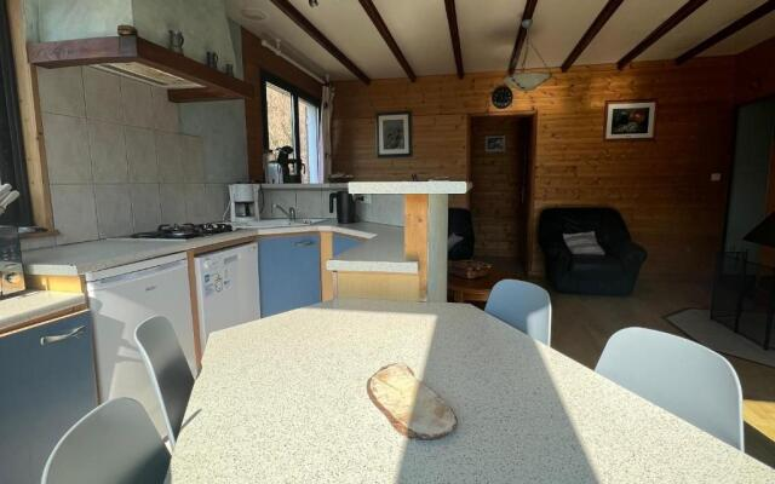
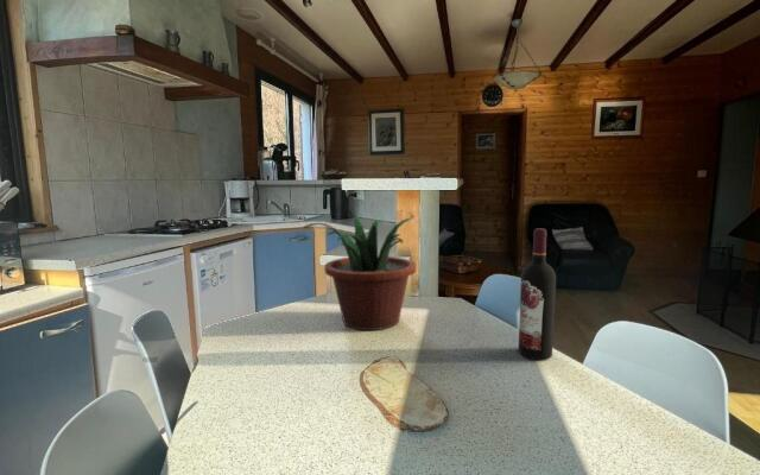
+ potted plant (361, 270)
+ wine bottle (537, 292)
